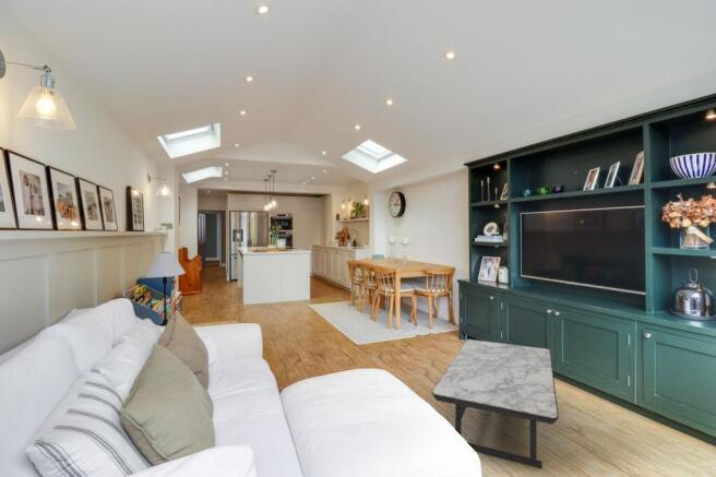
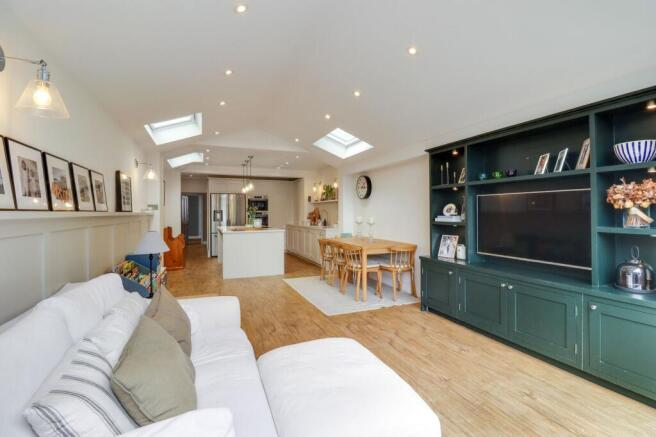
- coffee table (500, 394)
